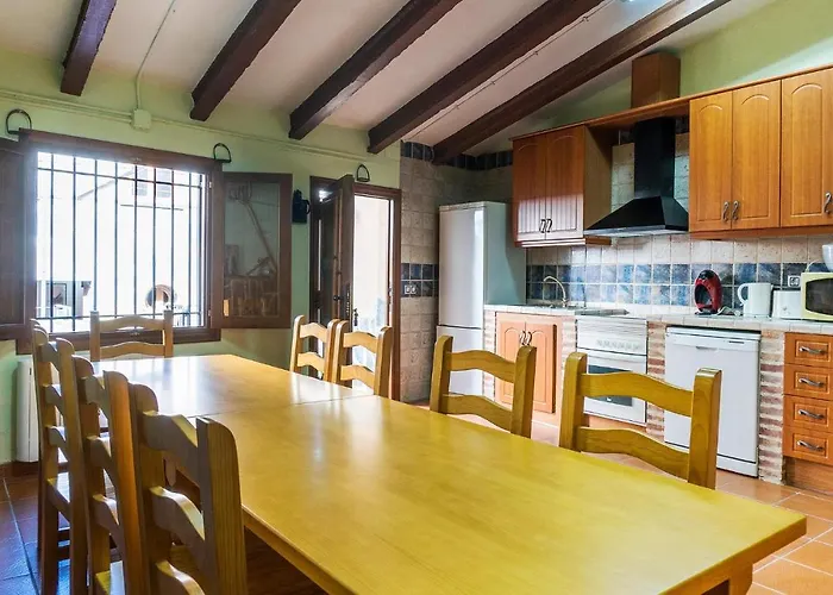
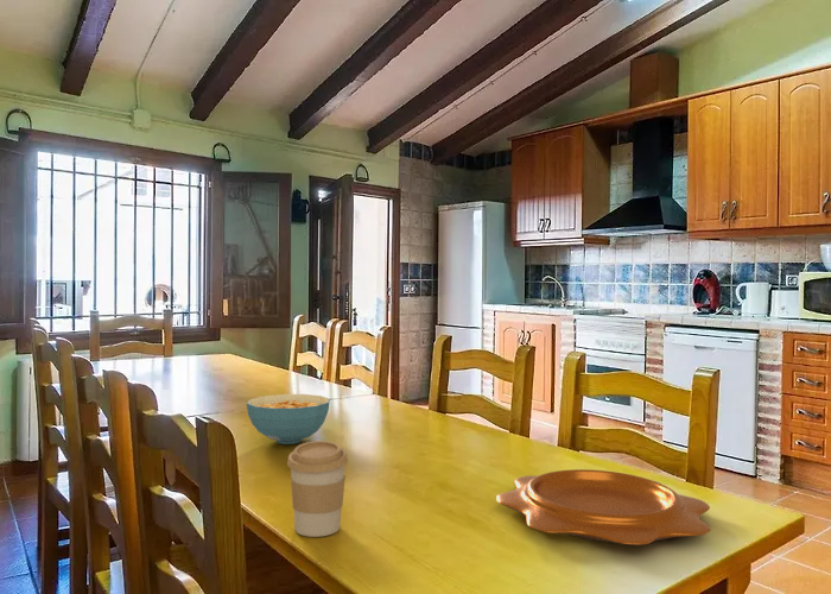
+ coffee cup (317, 486)
+ decorative bowl (600, 501)
+ cereal bowl (288, 421)
